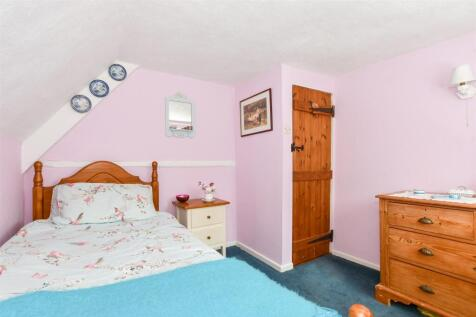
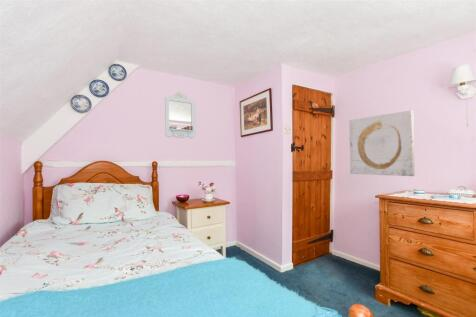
+ wall art (378, 145)
